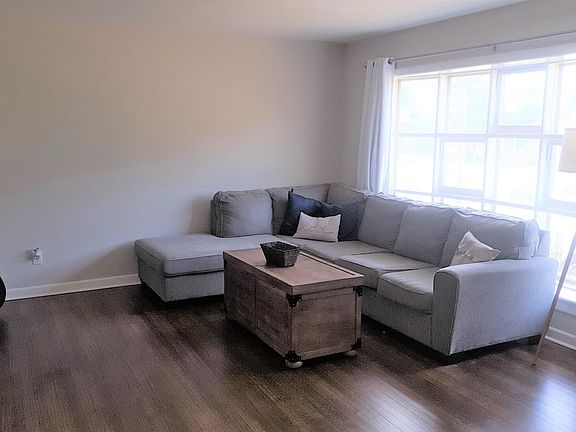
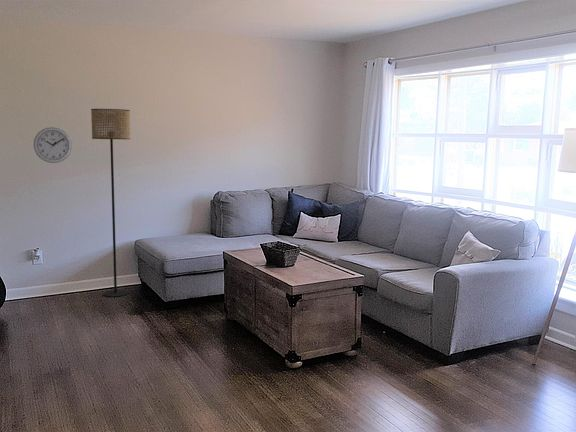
+ floor lamp (113, 203)
+ wall clock (53, 145)
